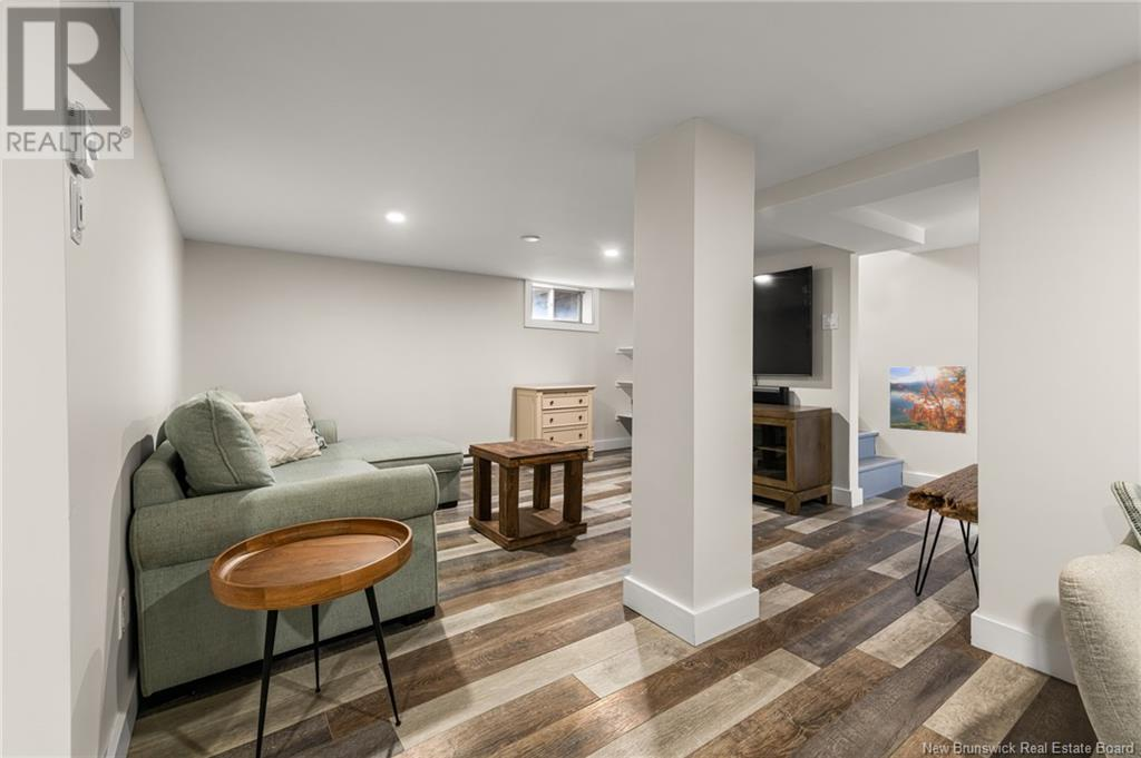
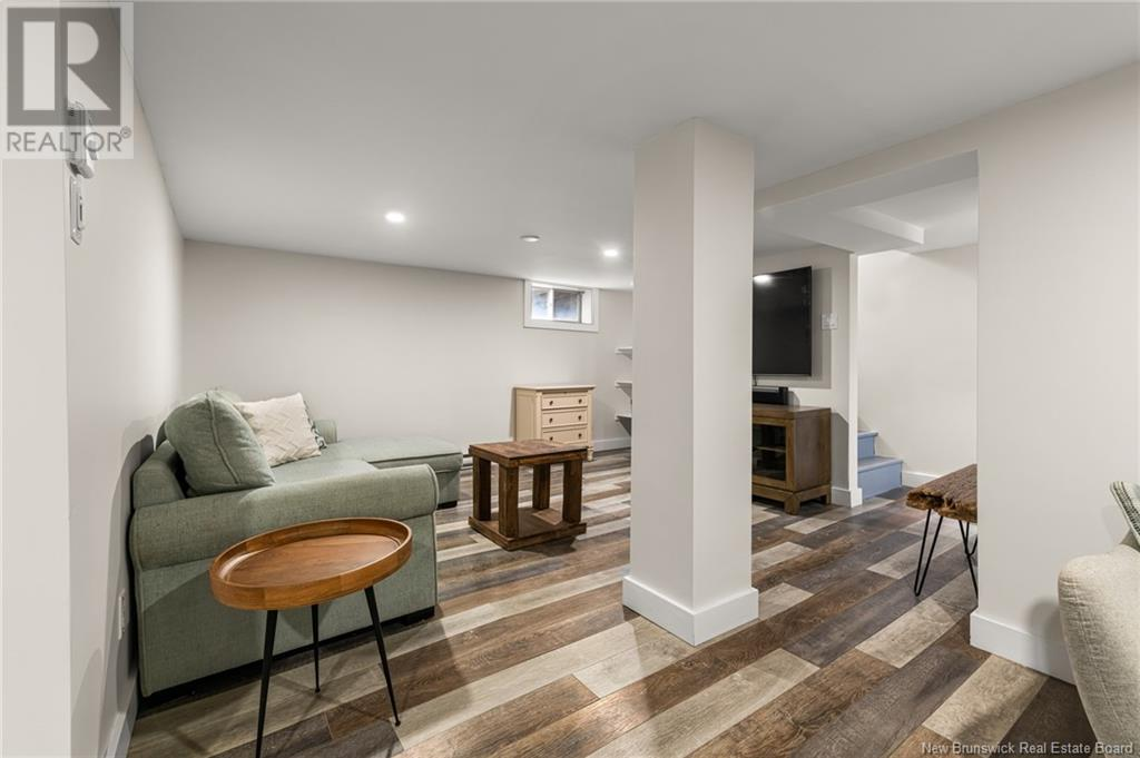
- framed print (926, 398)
